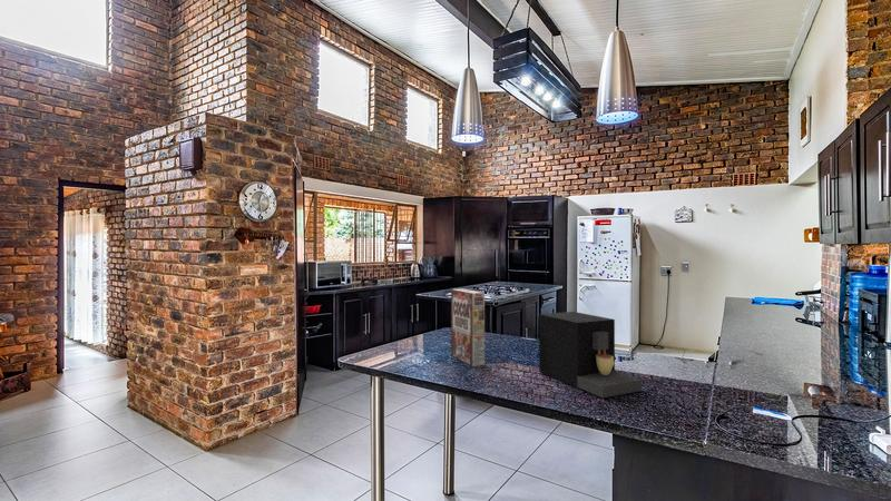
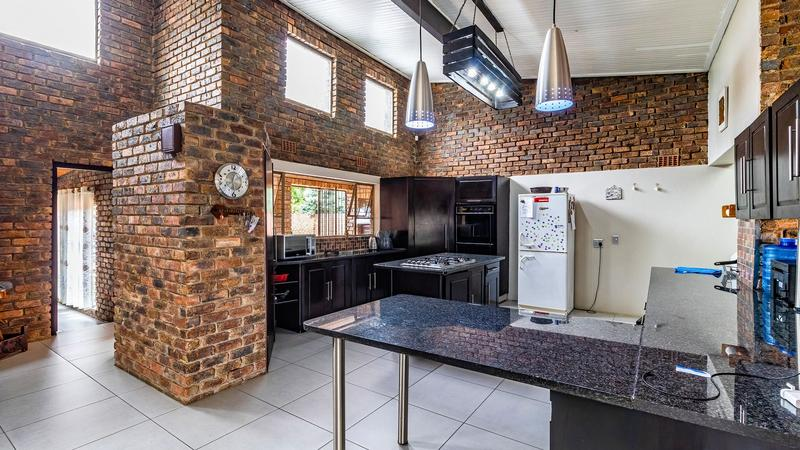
- cereal box (467, 325)
- coffee maker (586, 350)
